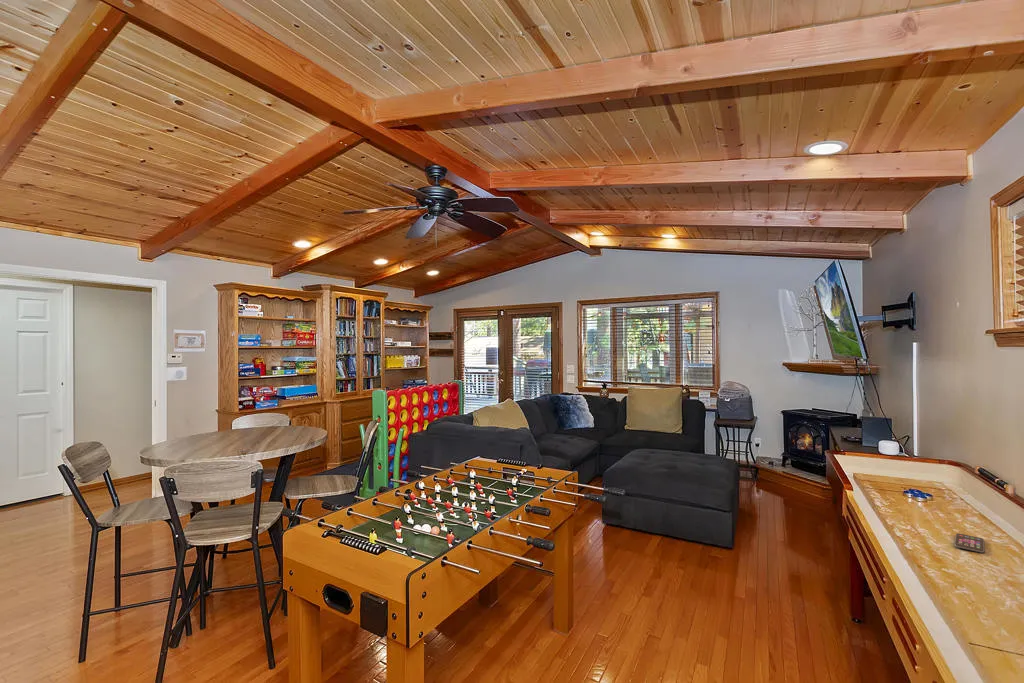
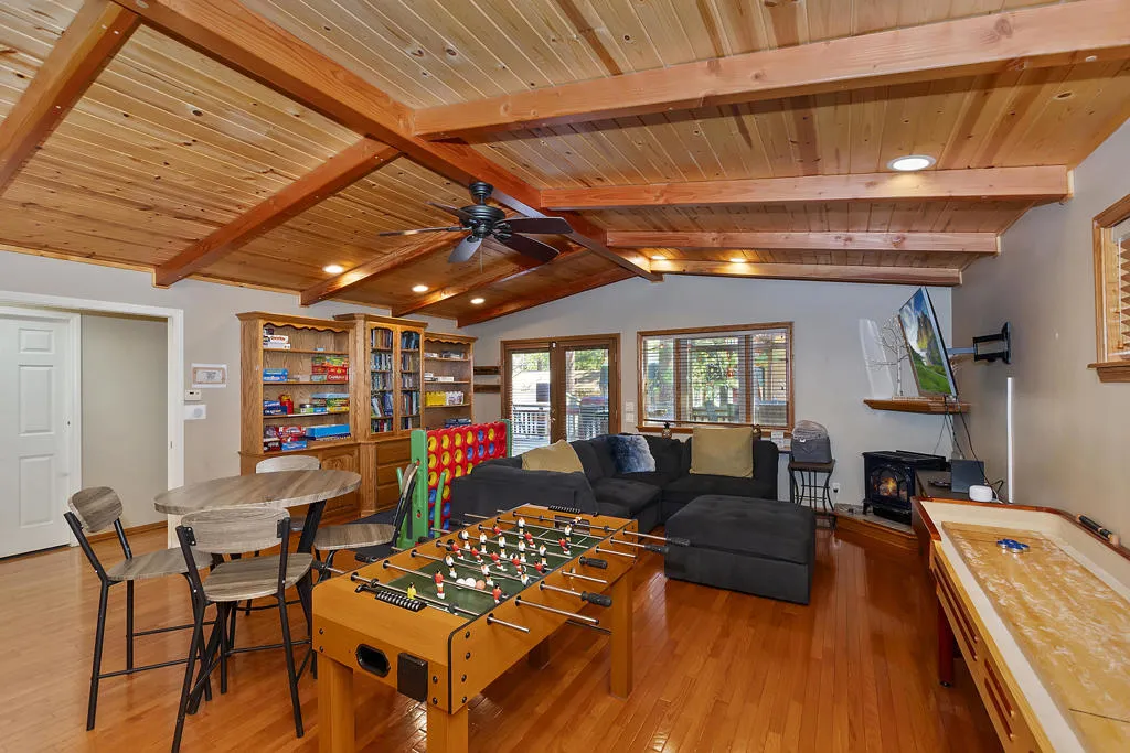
- smartphone (969, 542)
